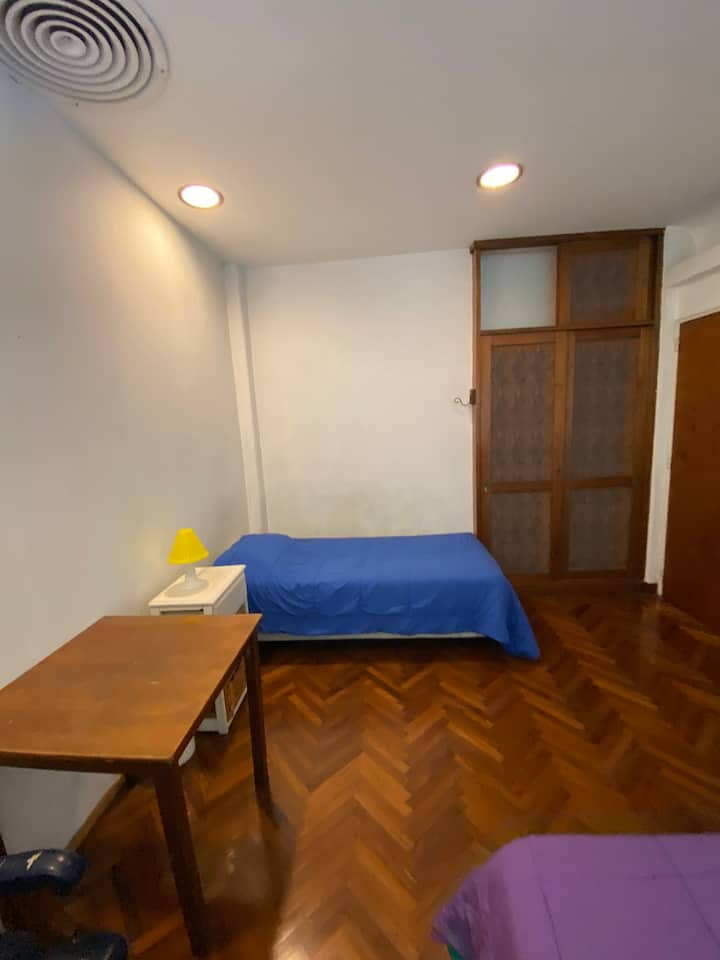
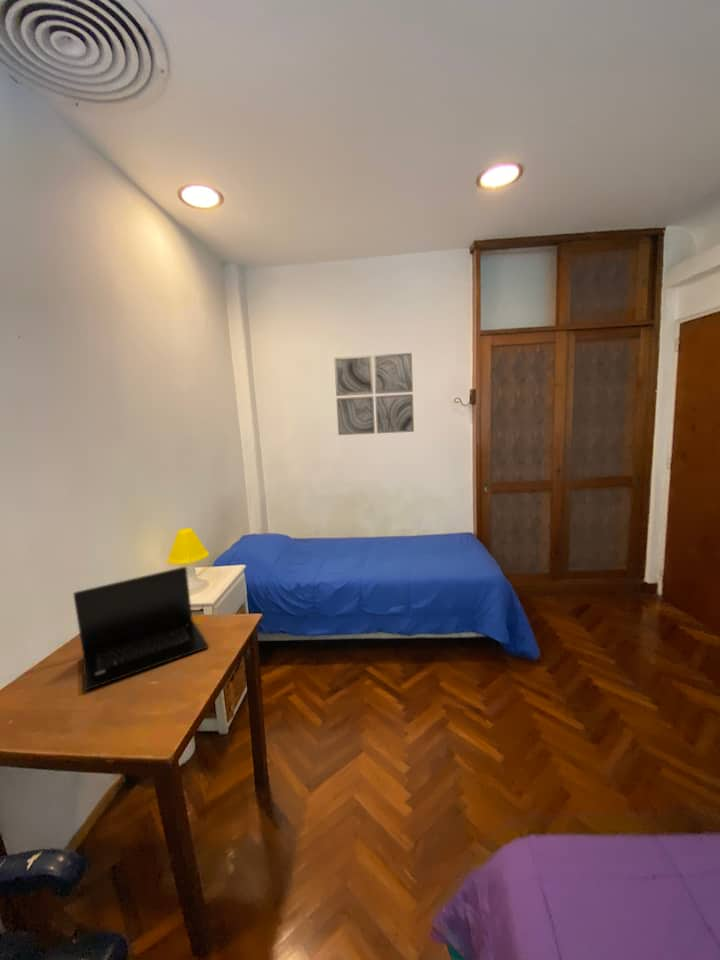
+ laptop (142, 620)
+ wall art (375, 396)
